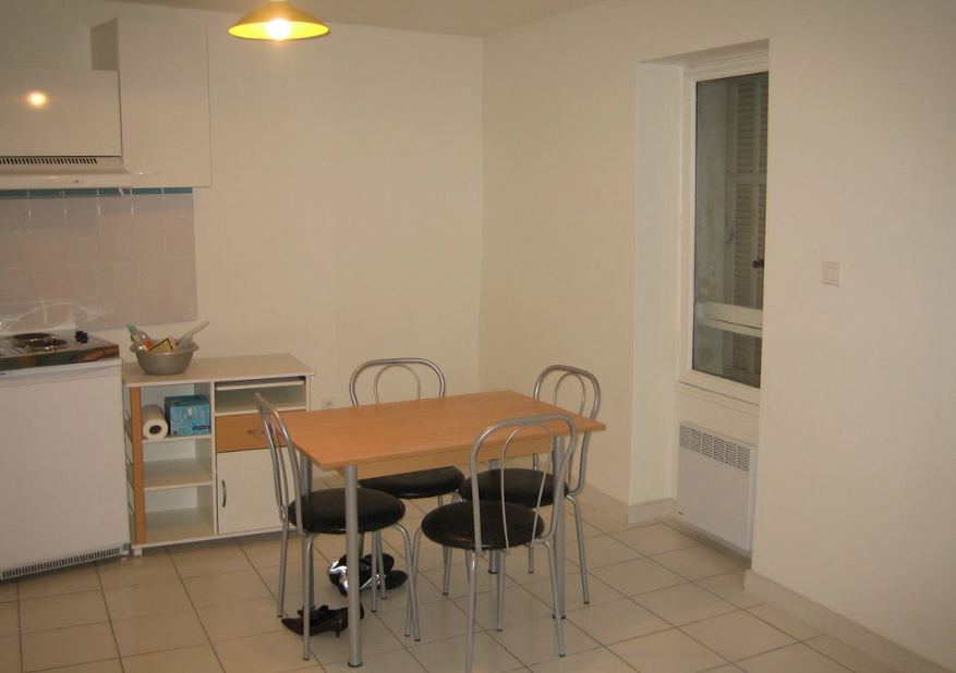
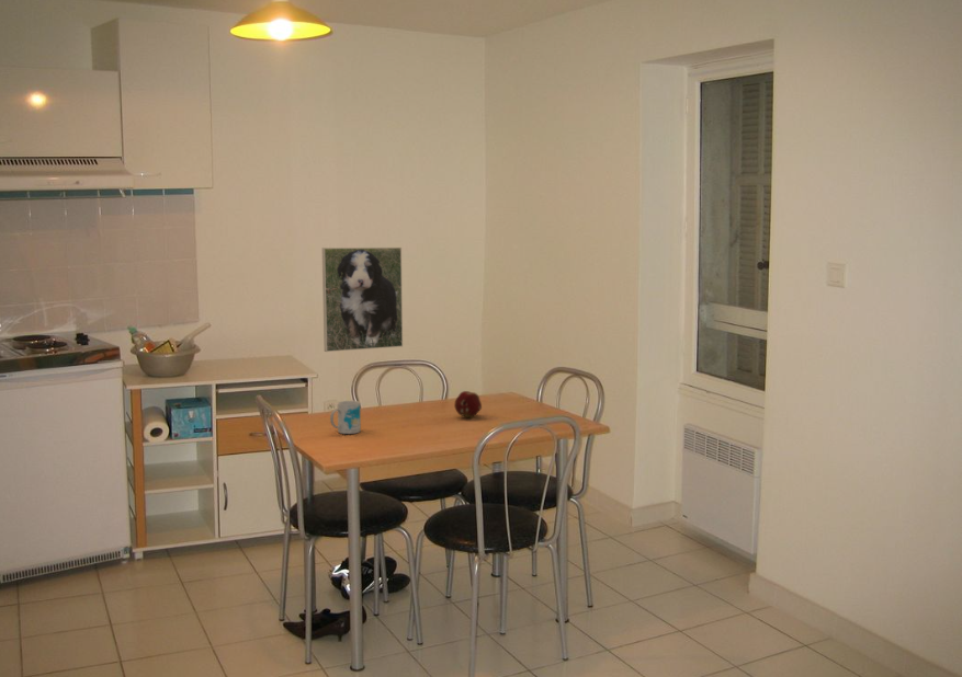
+ mug (344, 417)
+ fruit (468, 404)
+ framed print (363, 298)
